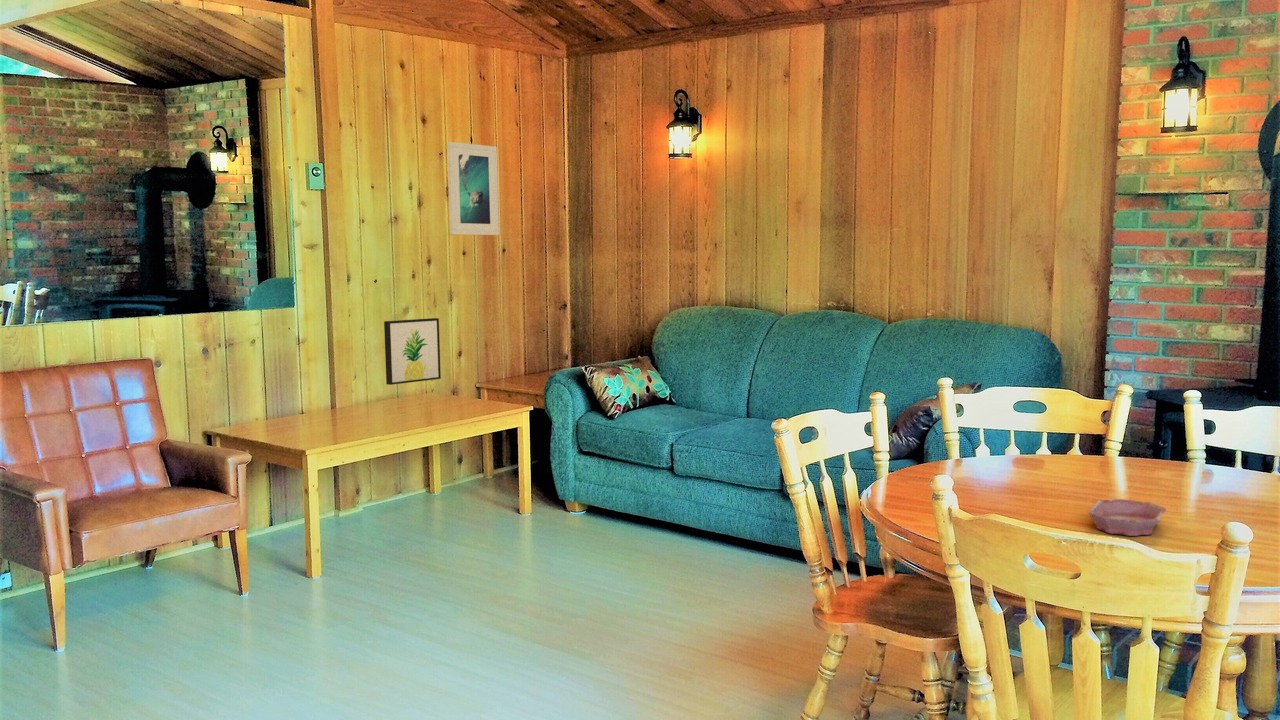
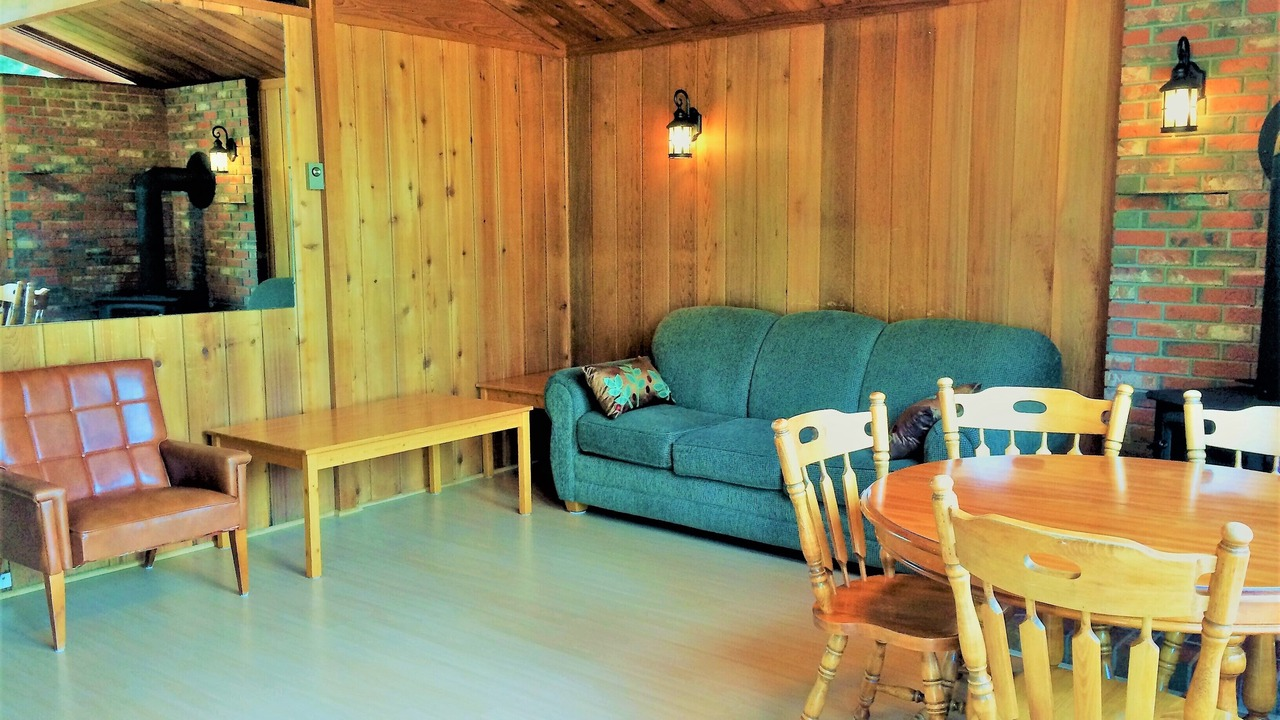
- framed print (473, 189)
- bowl (1126, 517)
- wall art (413, 350)
